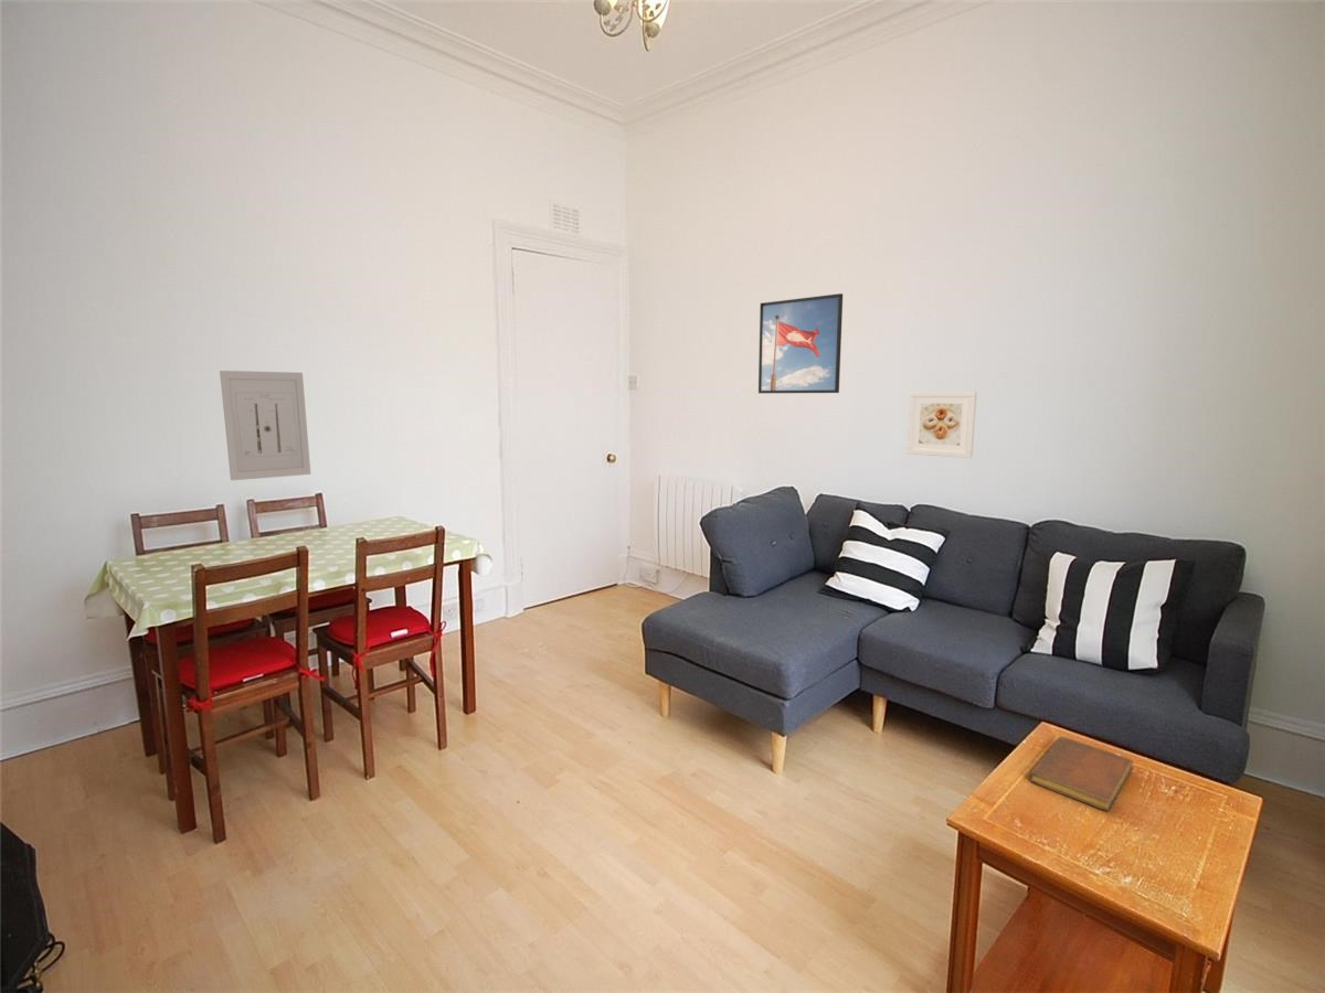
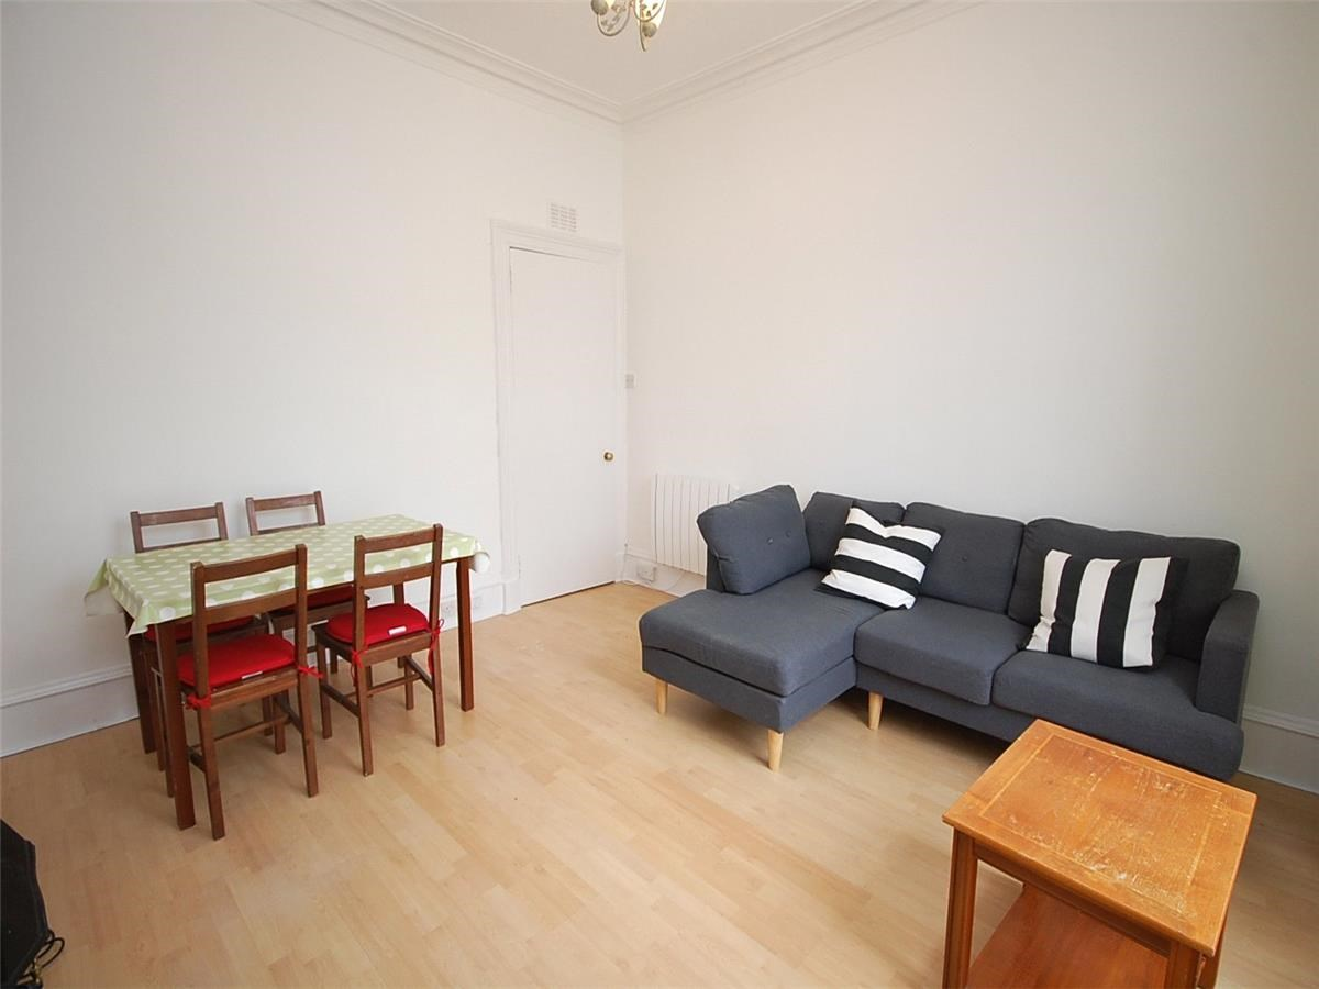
- wall art (267, 425)
- notebook (1082, 770)
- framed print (940, 424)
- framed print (797, 346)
